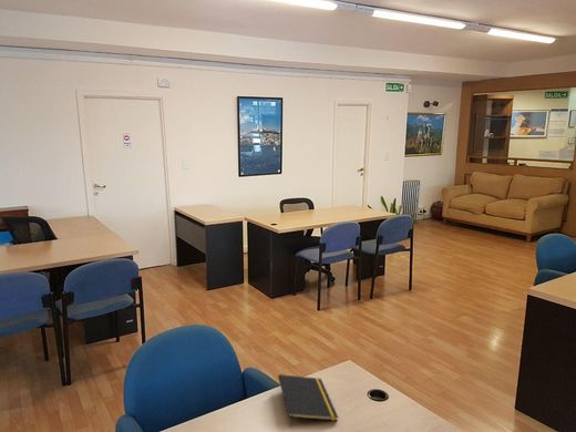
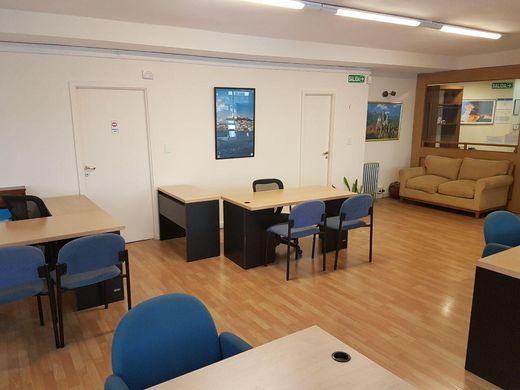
- notepad (306, 395)
